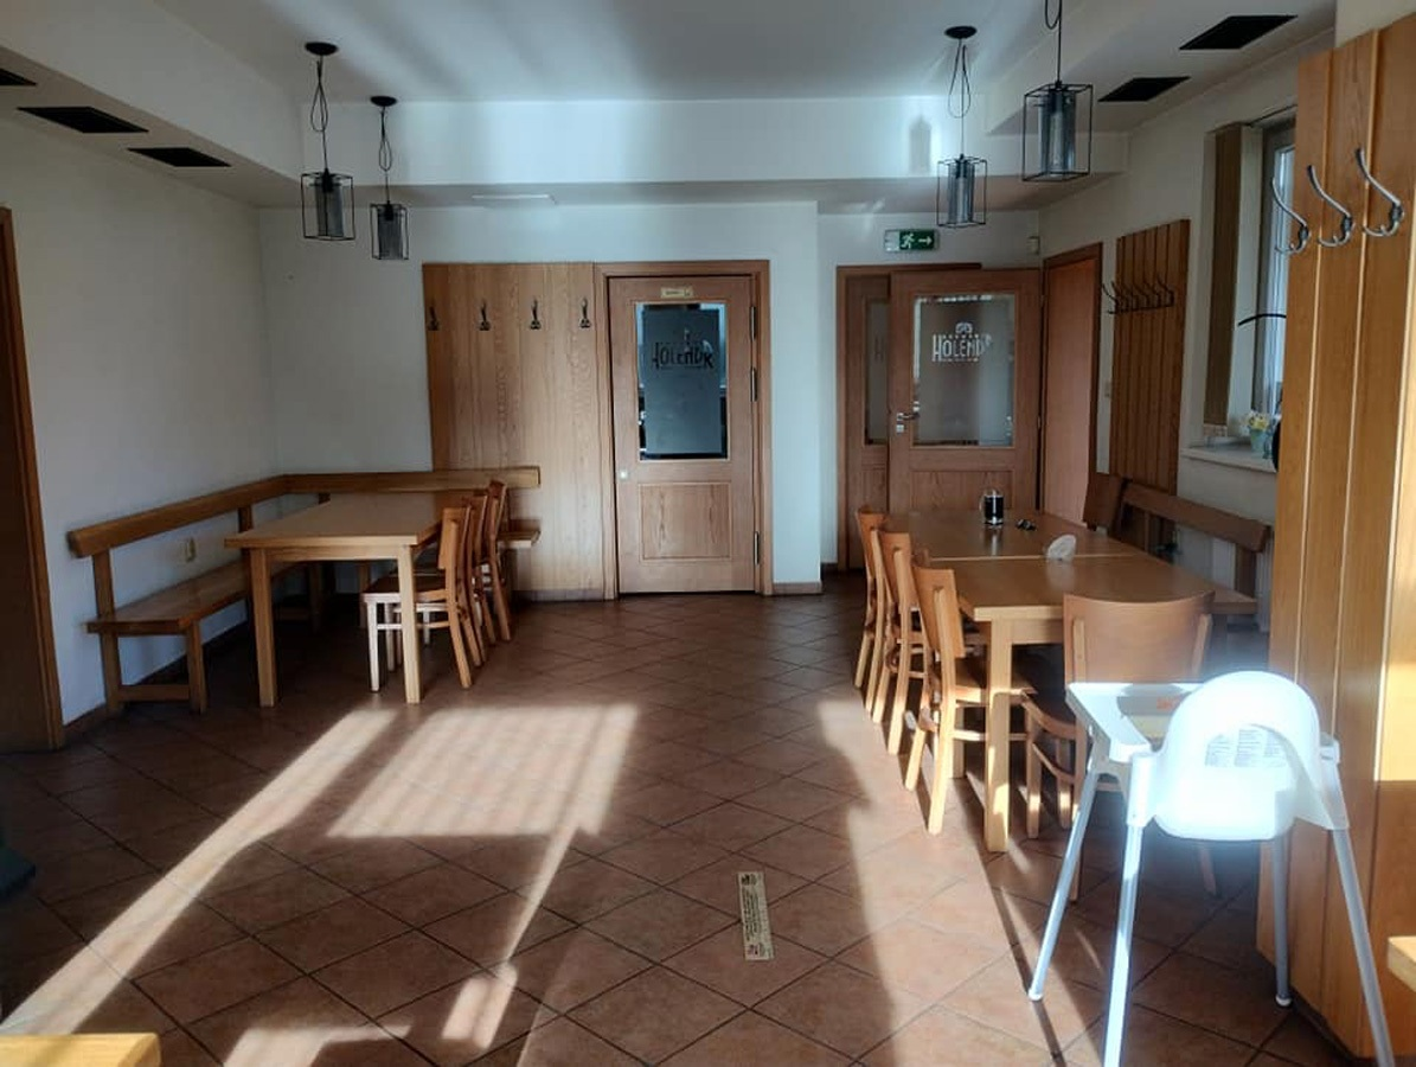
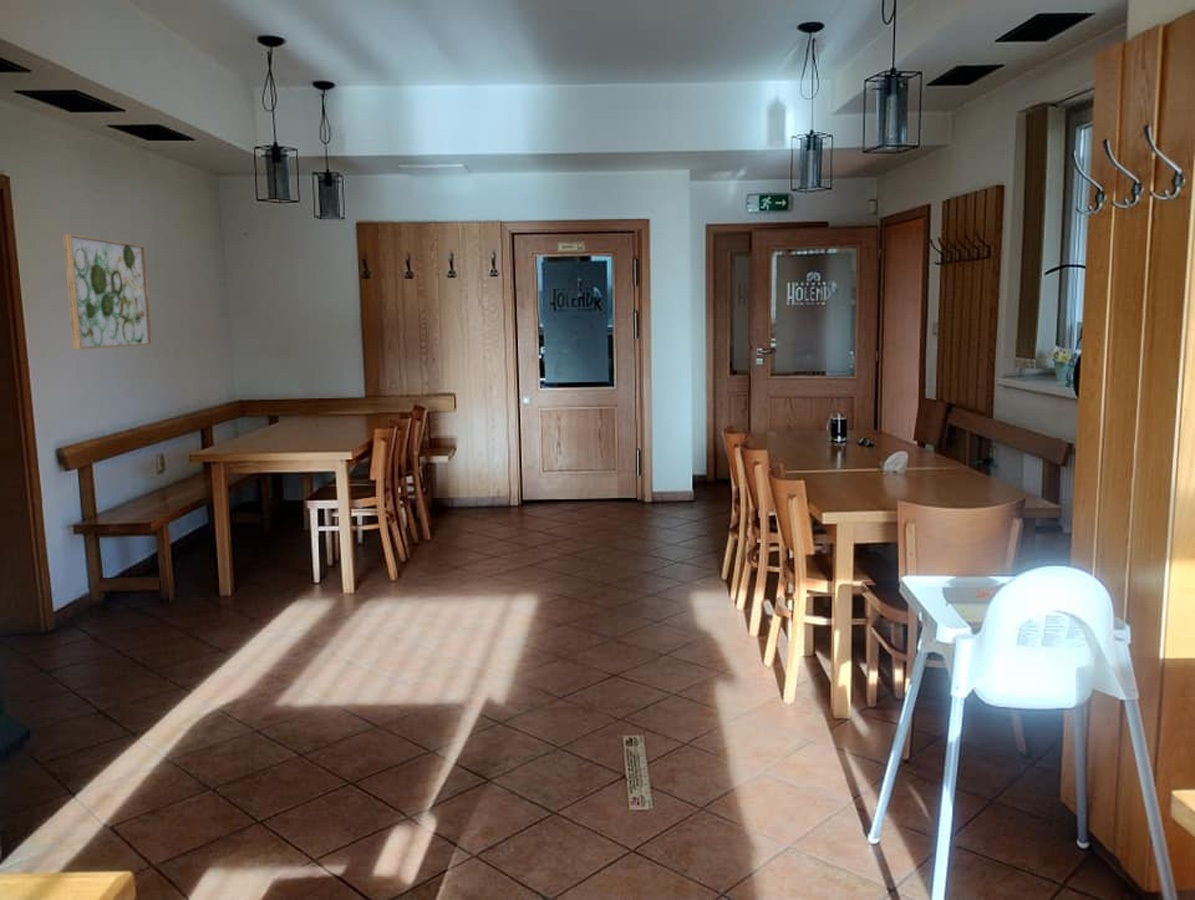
+ wall art (113, 293)
